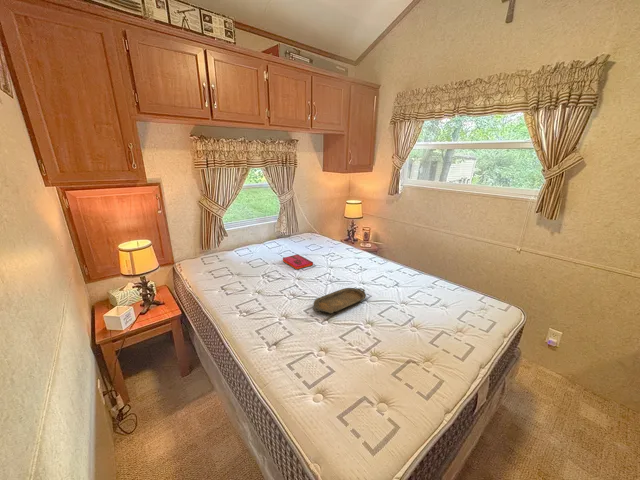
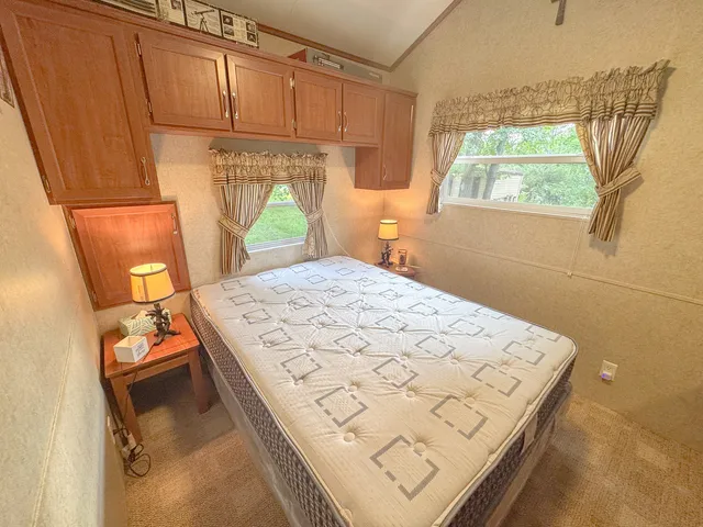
- serving tray (340, 300)
- hardback book (297, 261)
